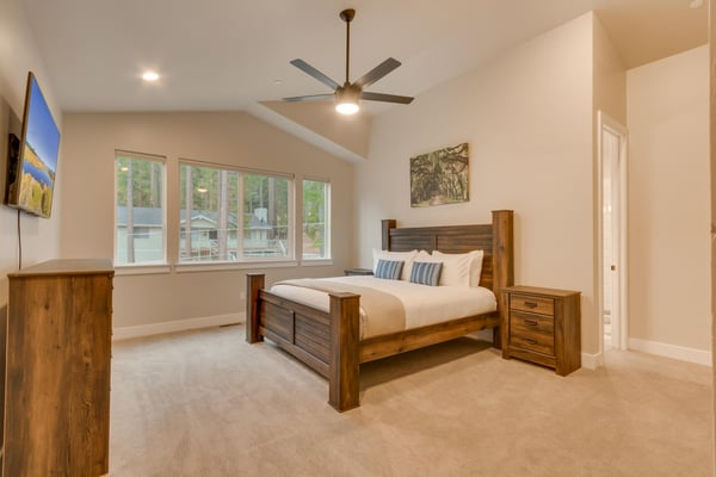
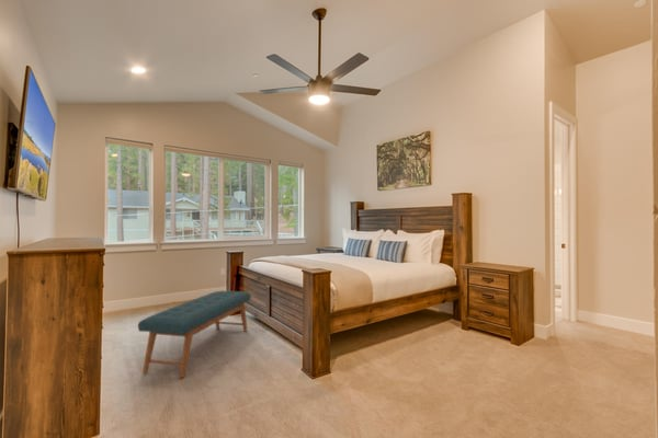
+ bench (203, 324)
